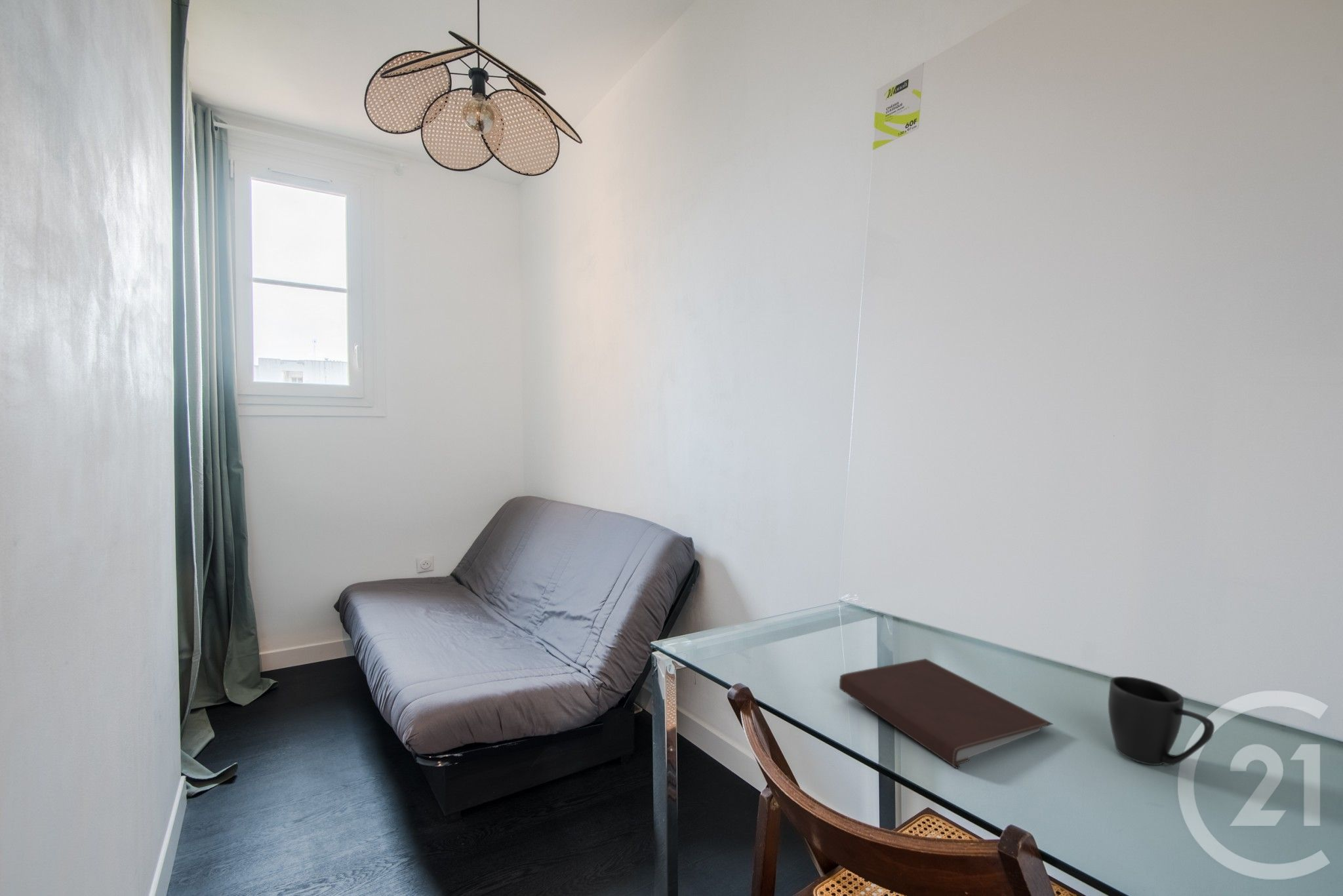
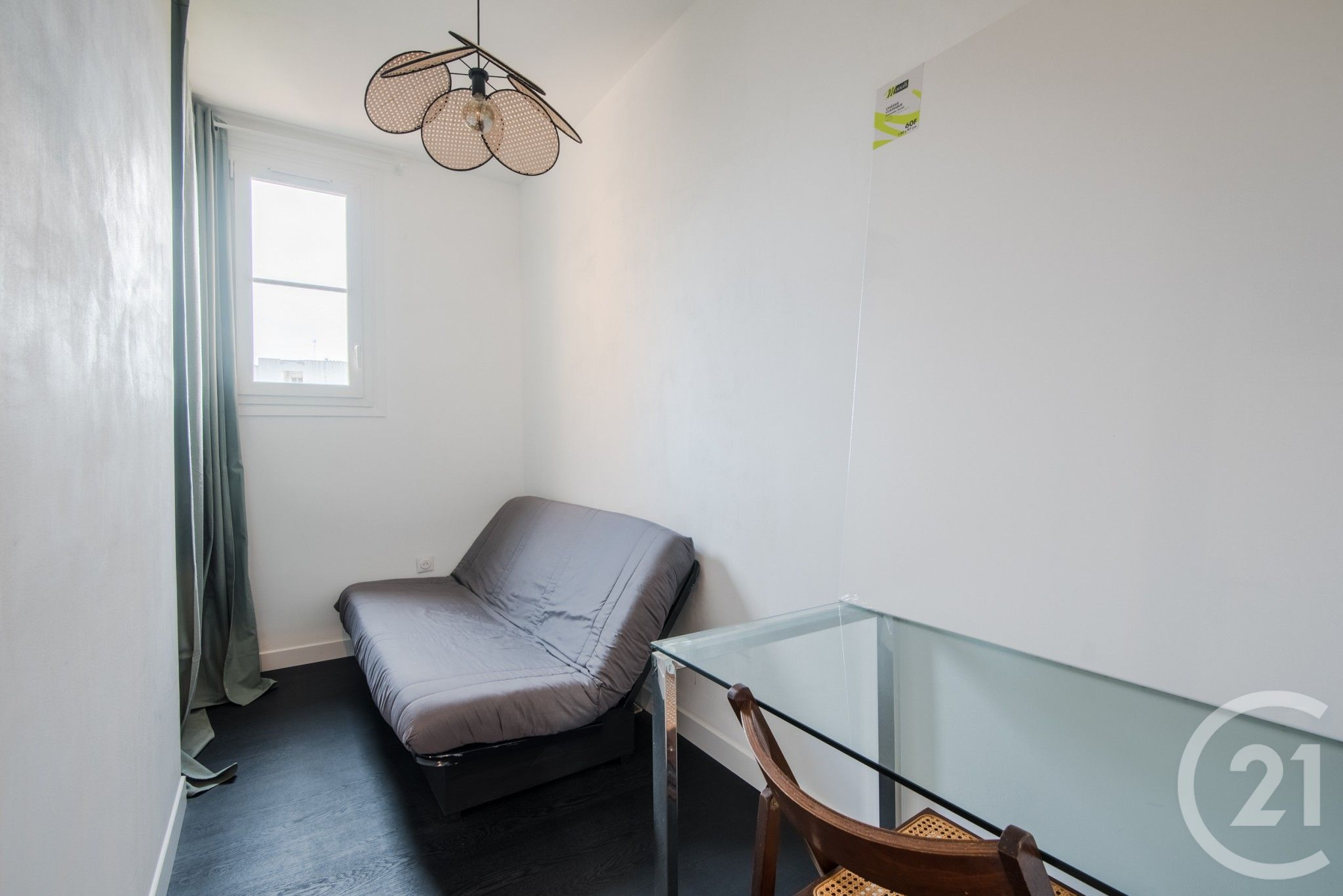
- notebook (938, 706)
- mug (1157, 728)
